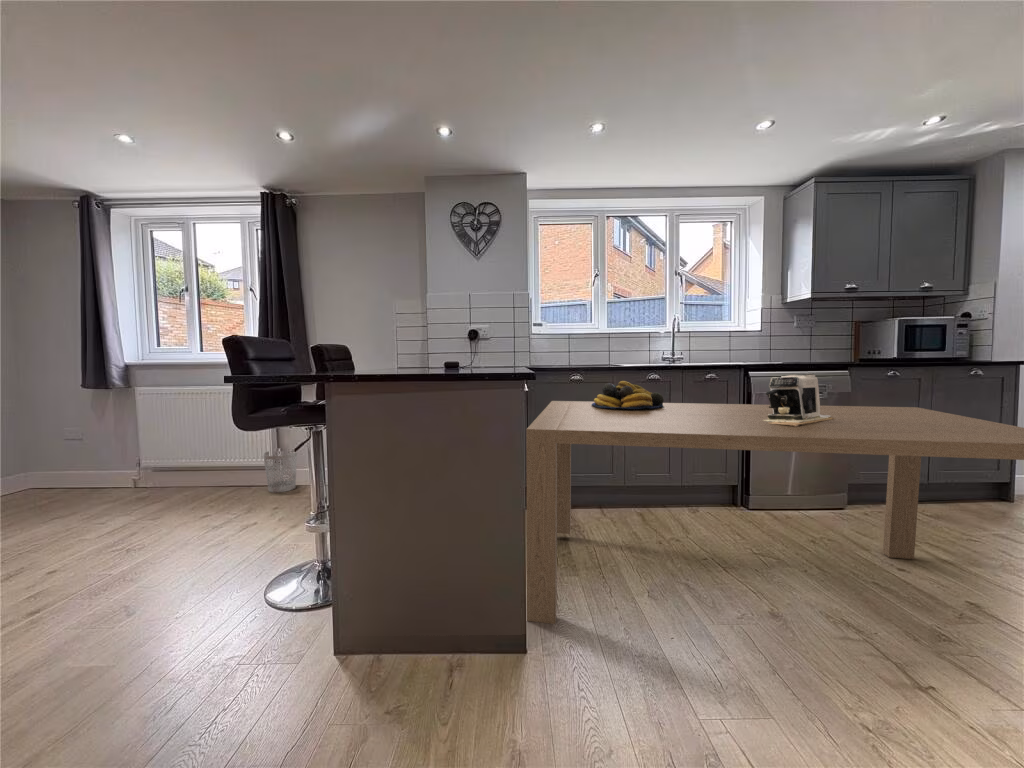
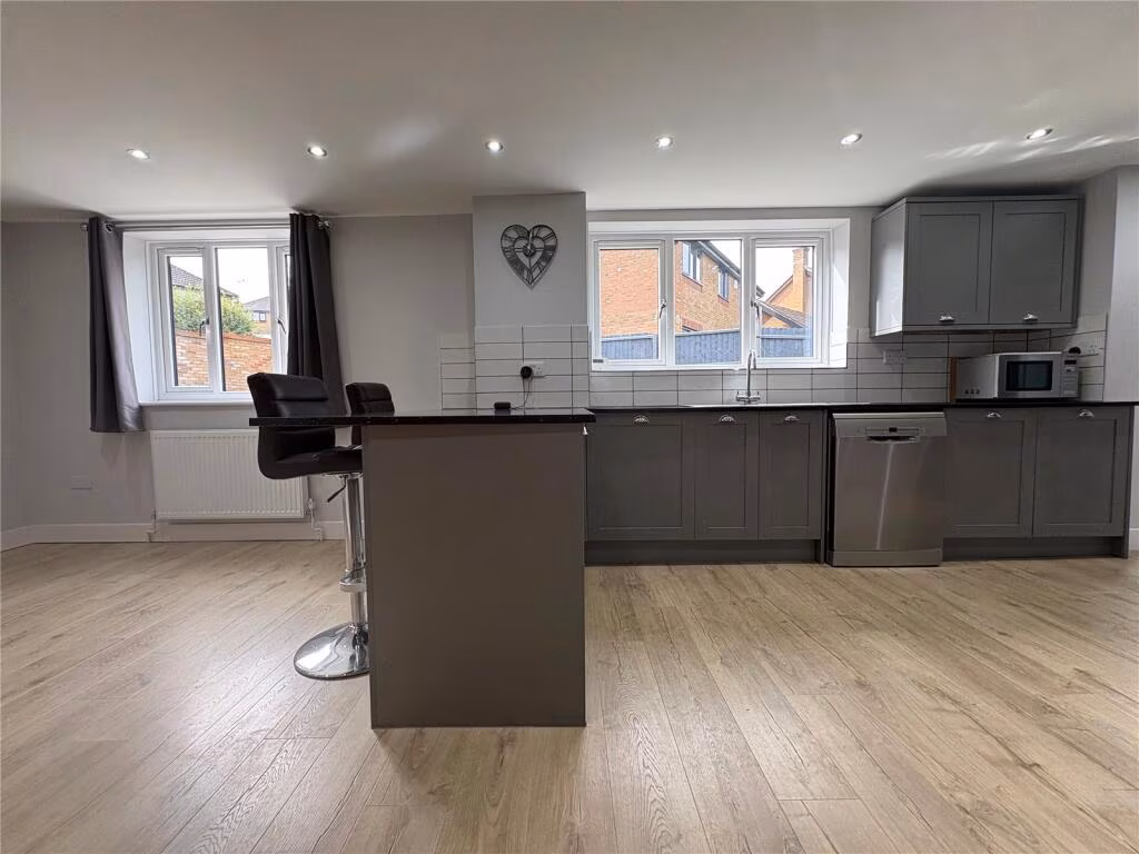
- fruit bowl (626, 393)
- dining table (745, 449)
- coffee maker (801, 396)
- wastebasket (281, 470)
